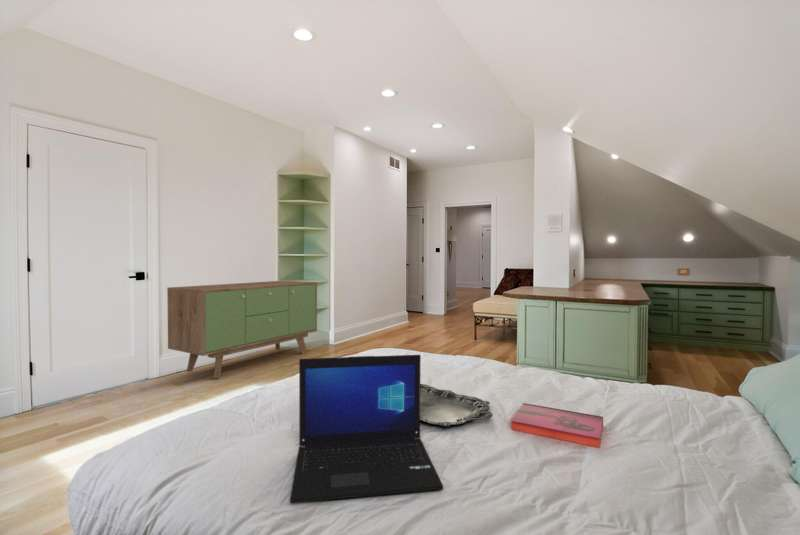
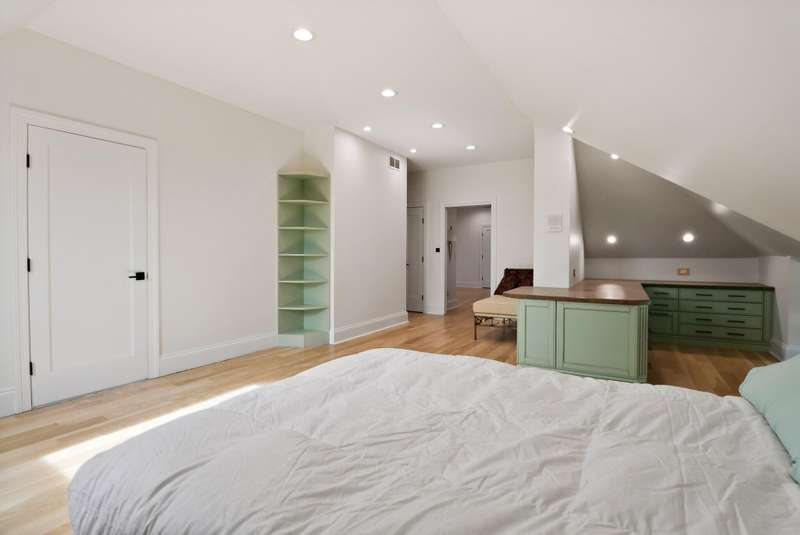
- serving tray (426, 401)
- sideboard (251, 323)
- laptop (364, 418)
- hardback book (557, 423)
